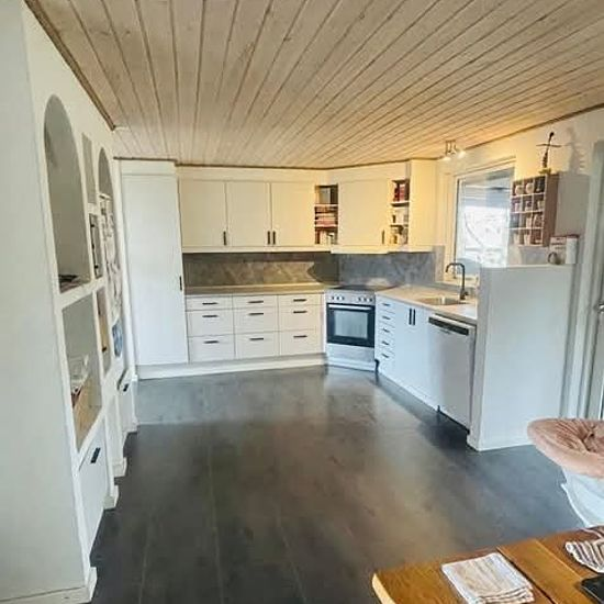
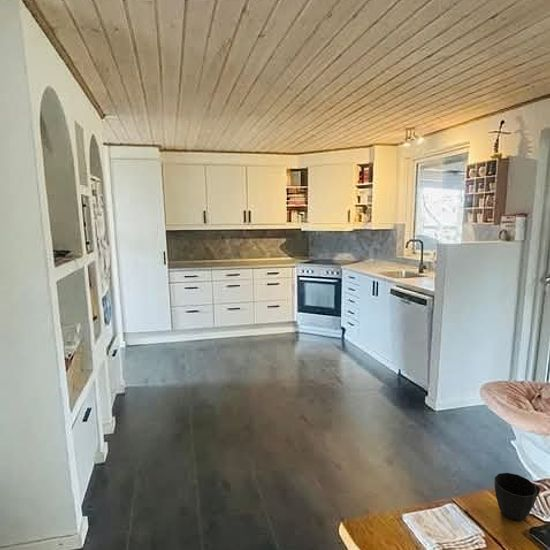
+ cup (516, 499)
